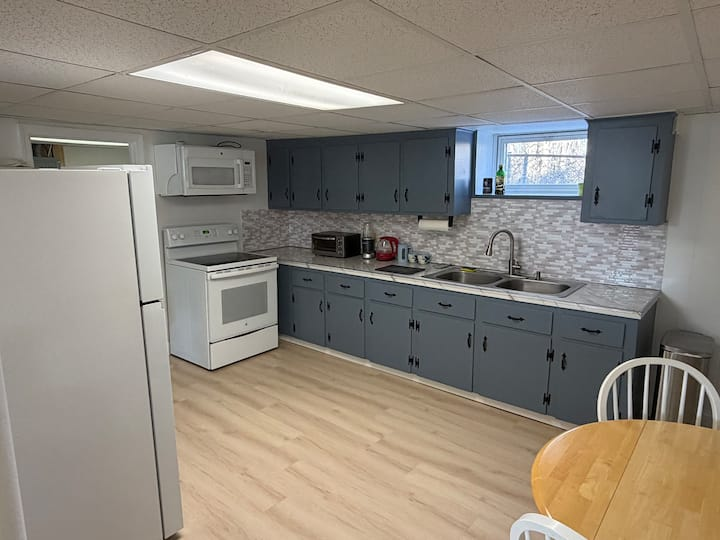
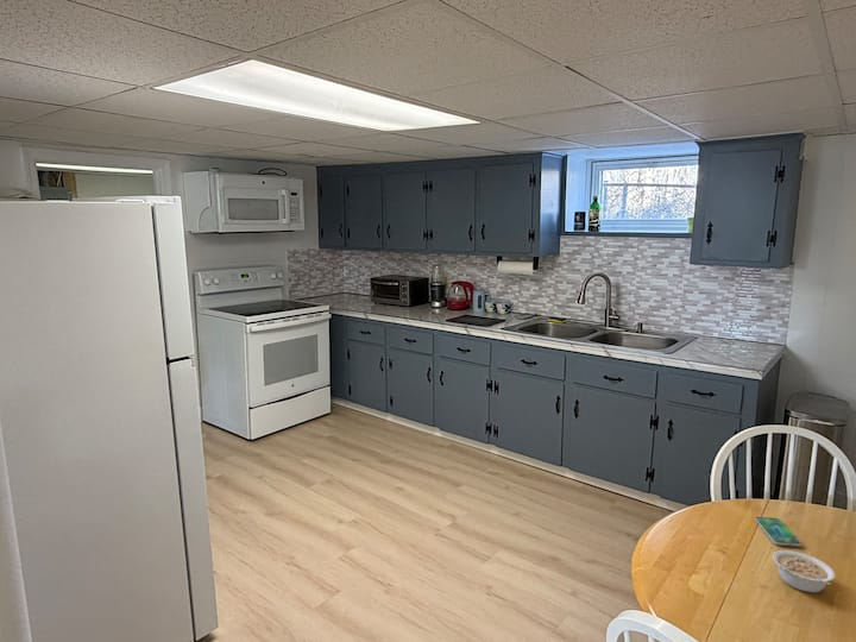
+ smartphone (776, 530)
+ legume (804, 572)
